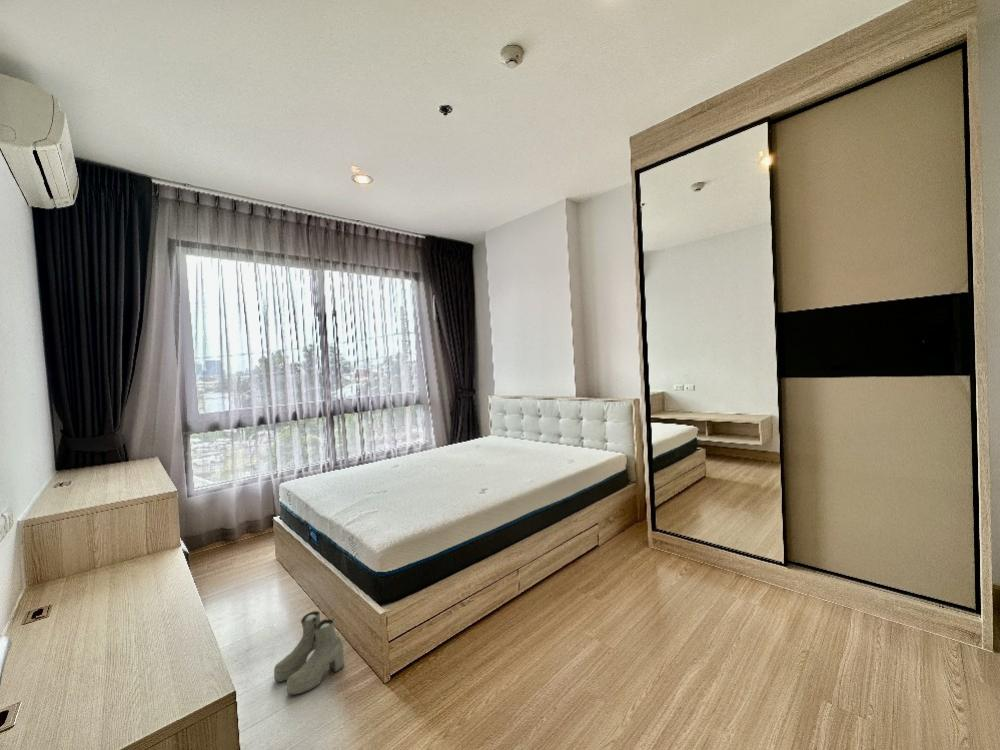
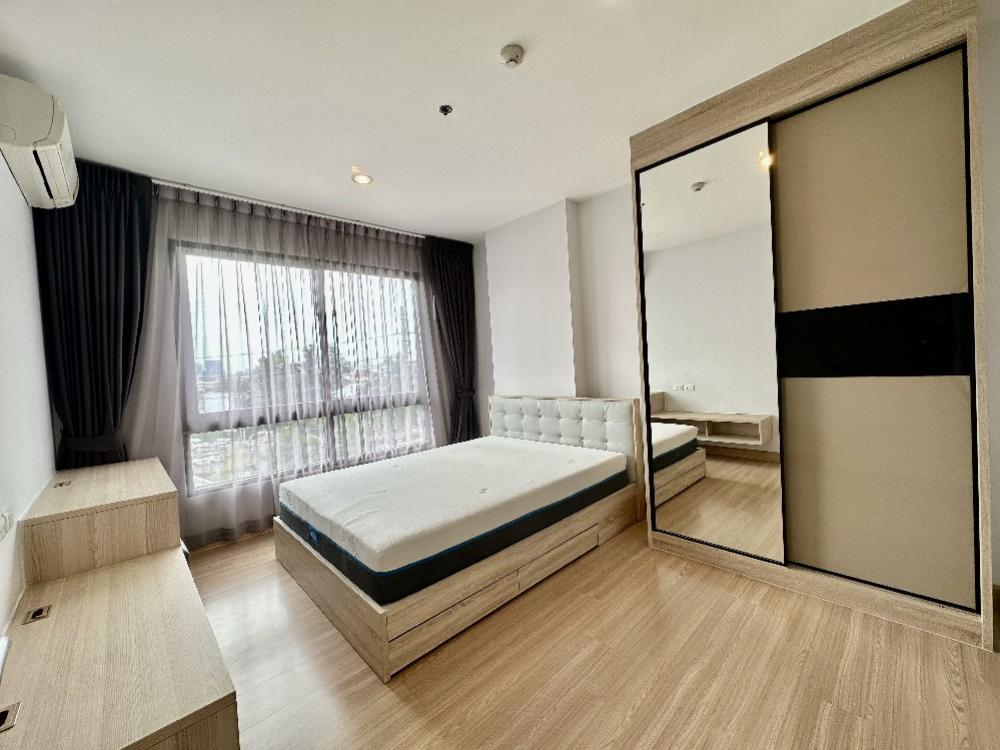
- boots (309, 648)
